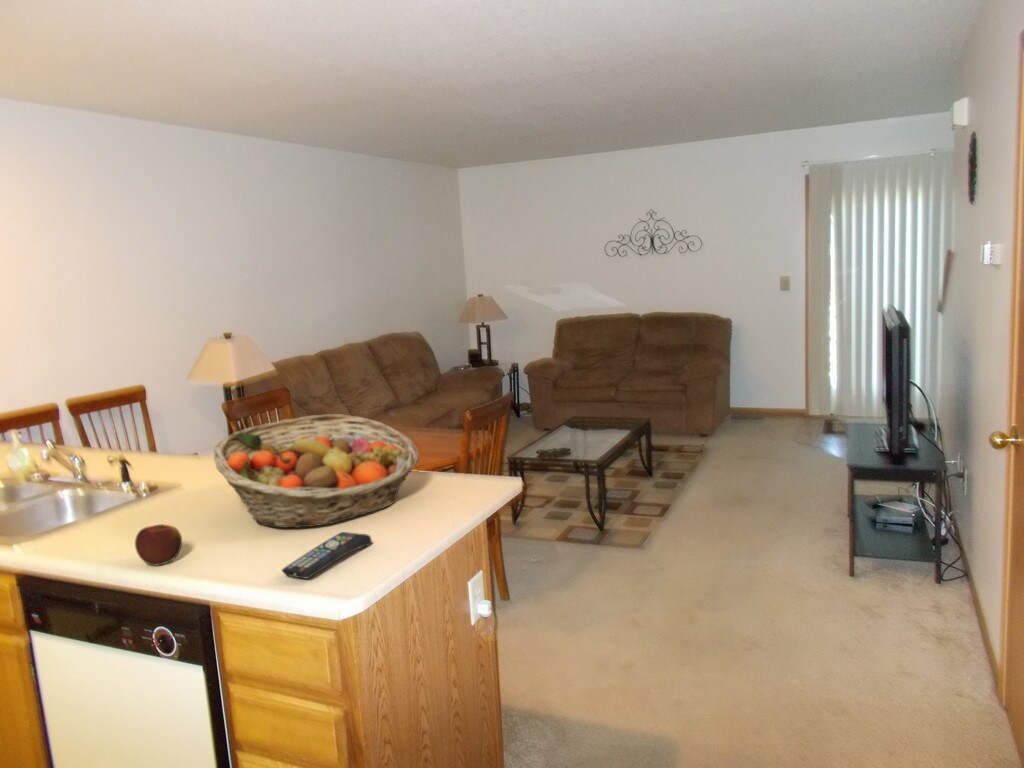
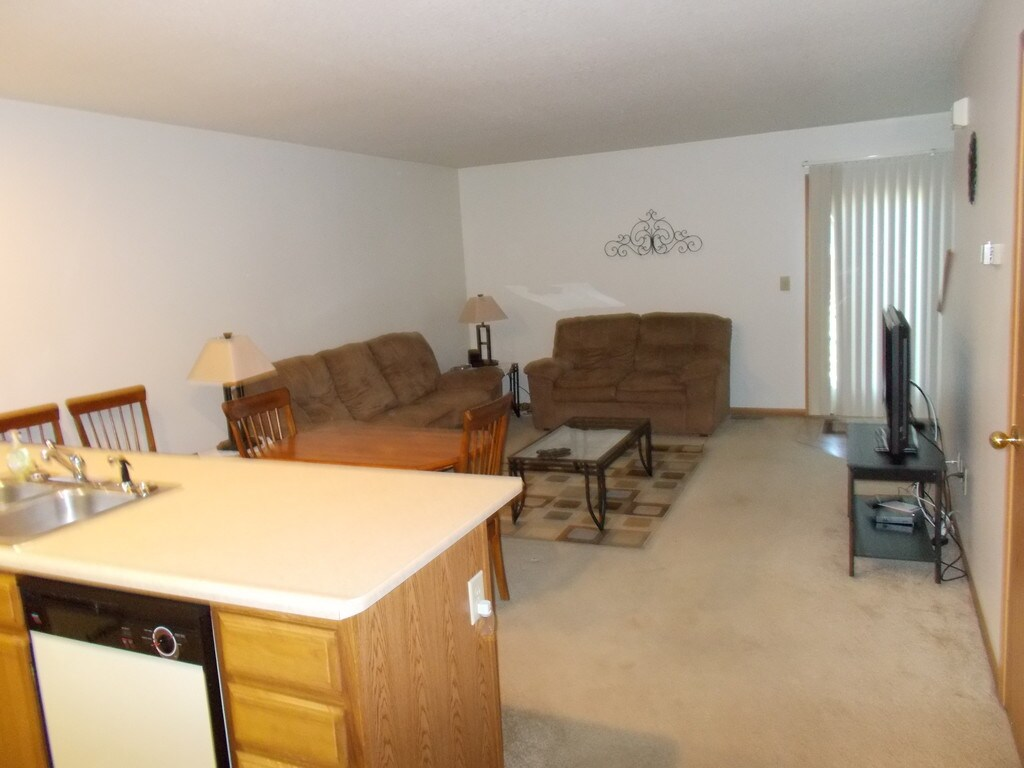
- remote control (329, 553)
- fruit basket (320, 466)
- apple (159, 544)
